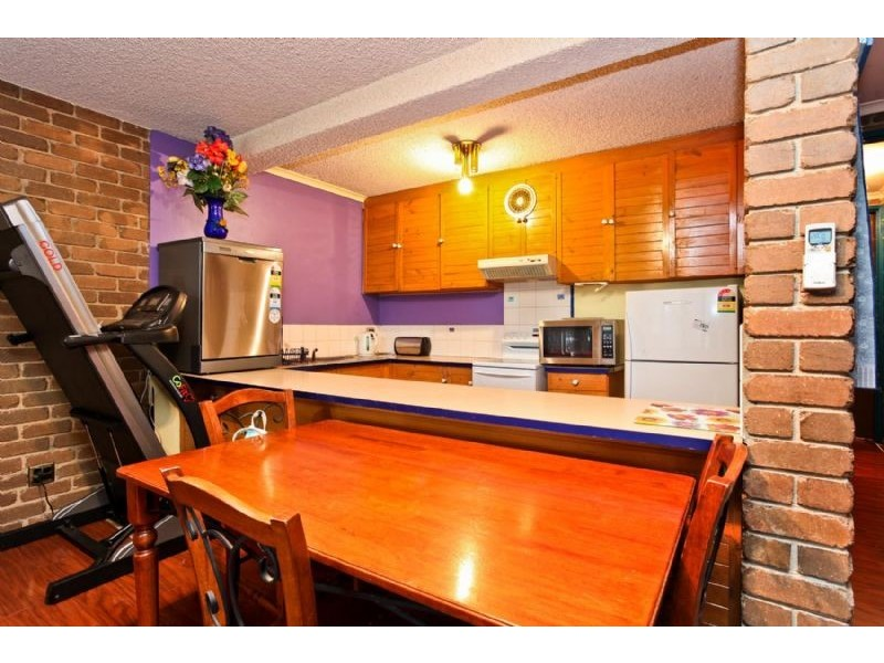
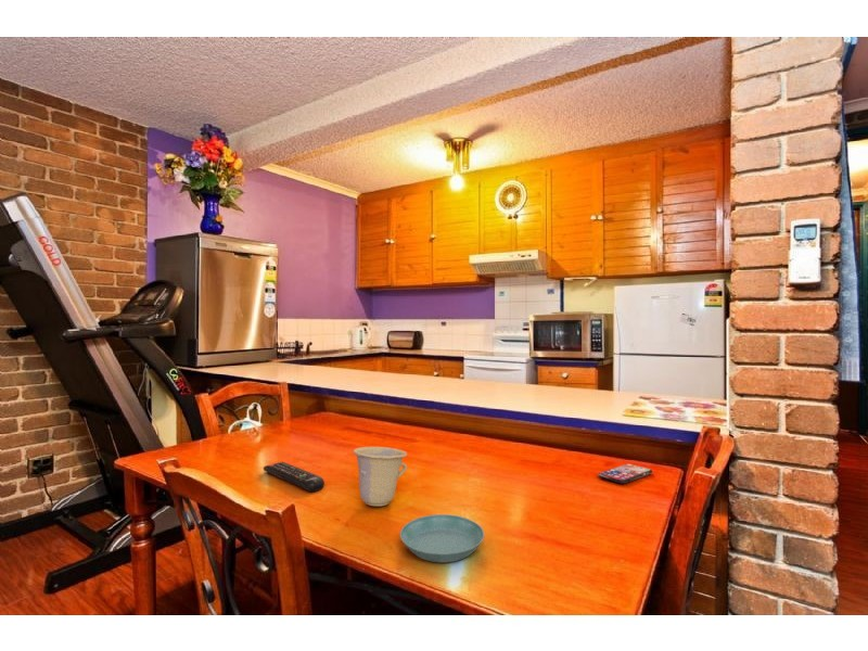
+ remote control (292, 475)
+ saucer (442, 539)
+ cup (380, 474)
+ smartphone (625, 473)
